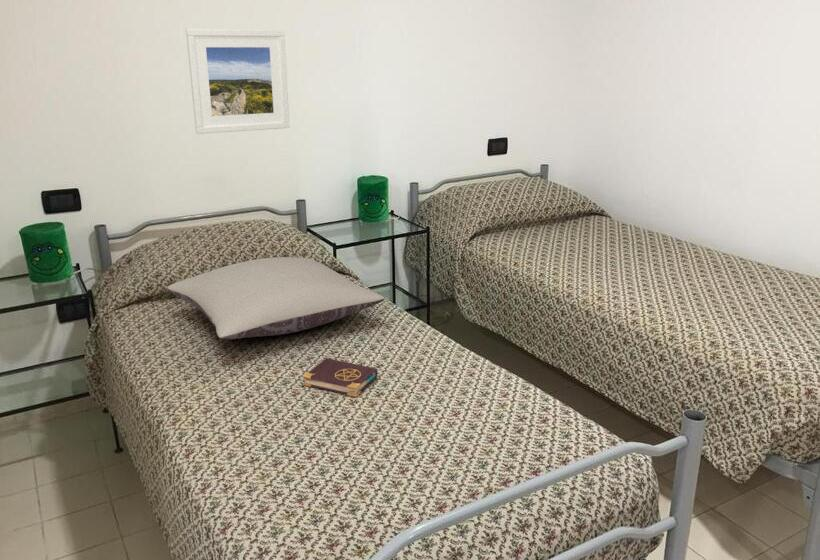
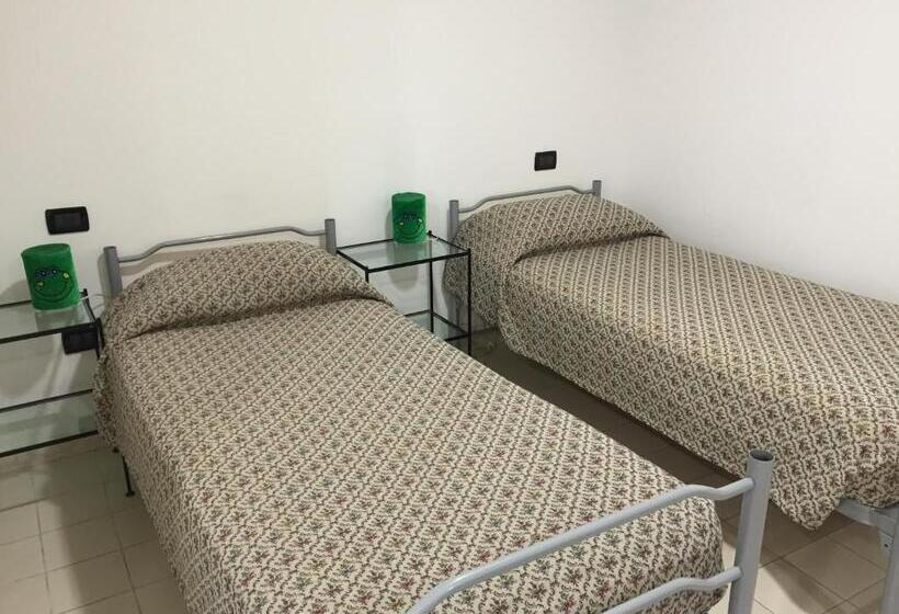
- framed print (240, 81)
- pillow (273, 292)
- book (340, 376)
